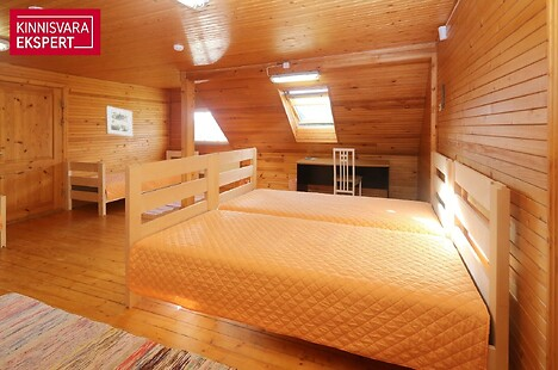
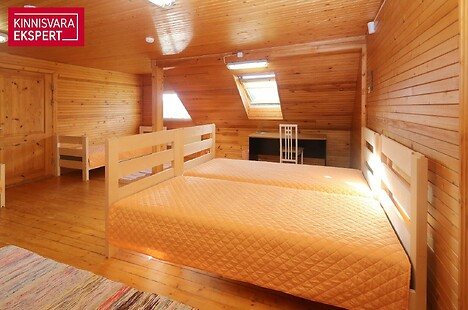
- wall art (119, 122)
